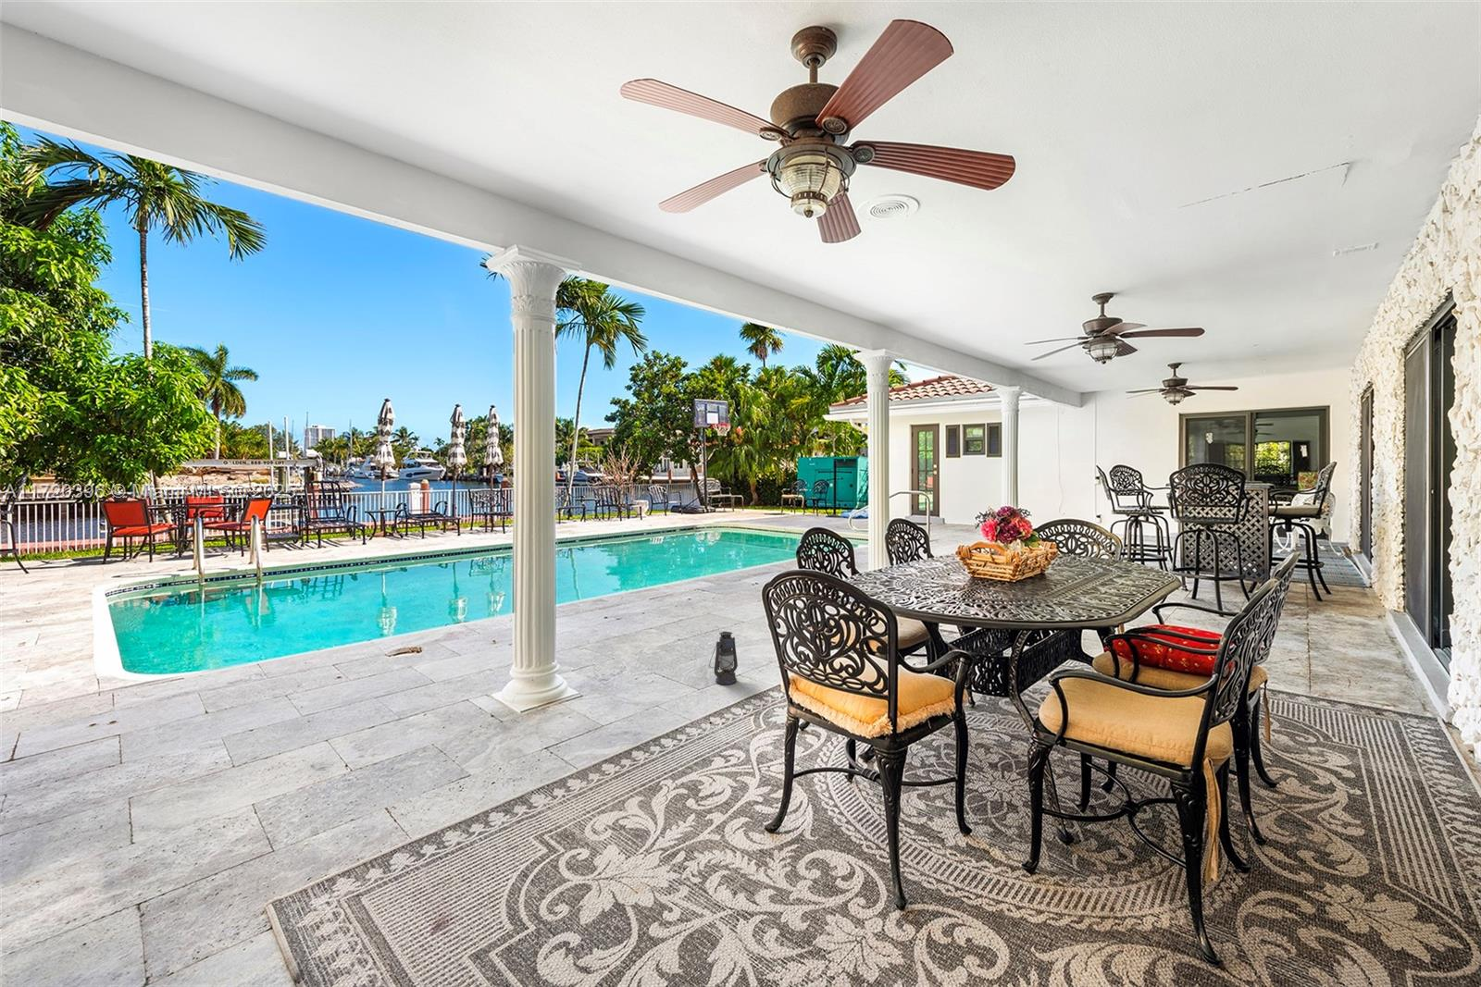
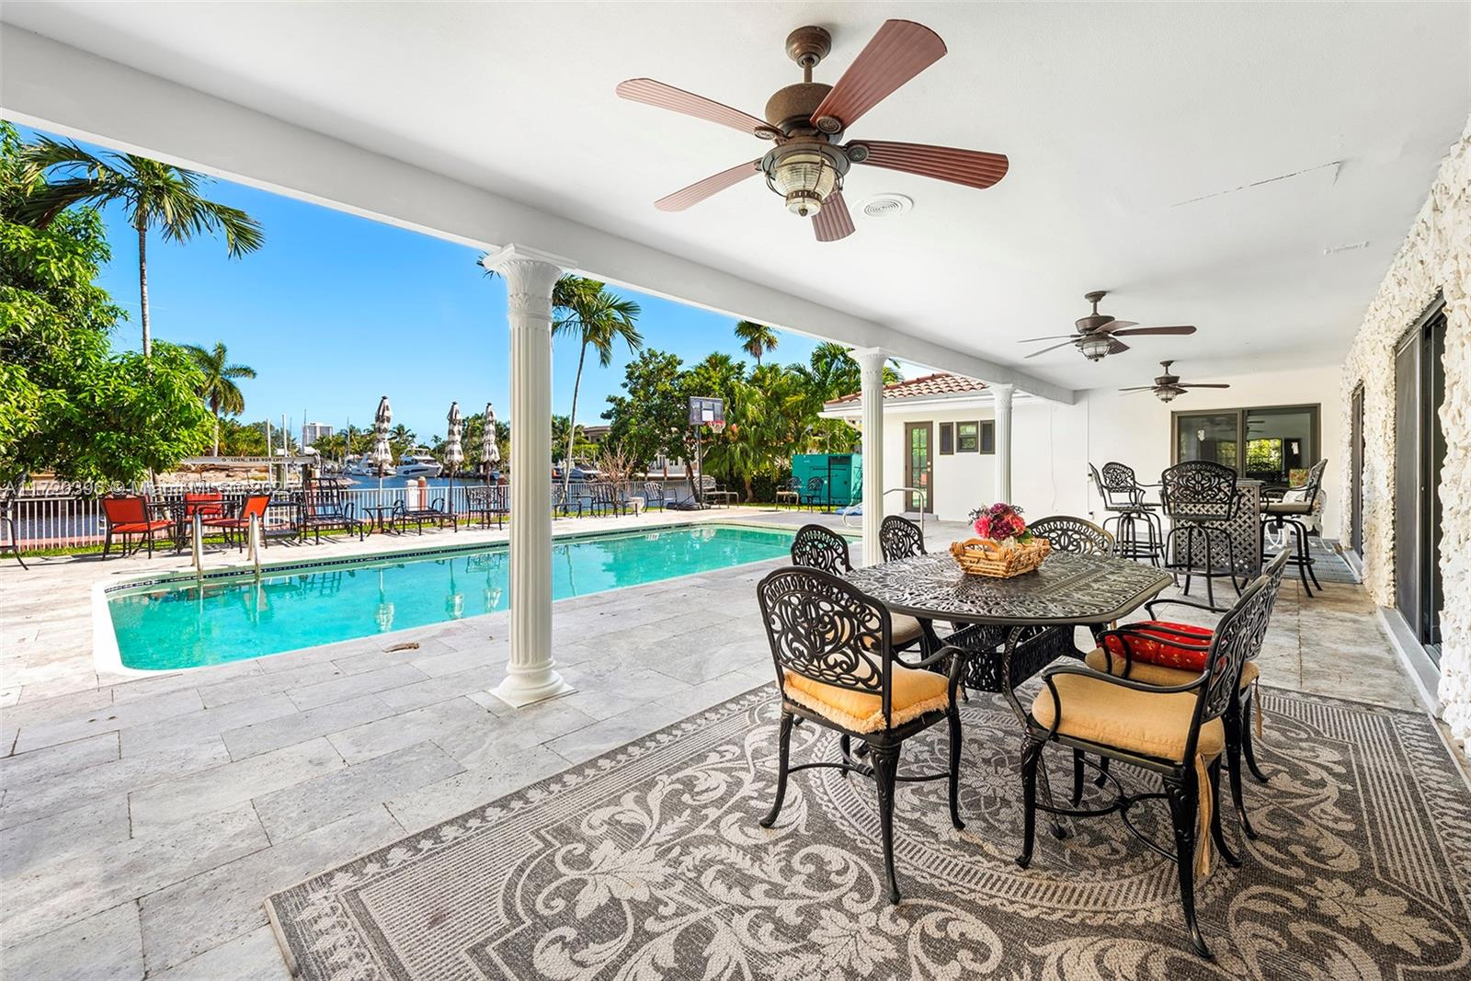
- lantern (725, 655)
